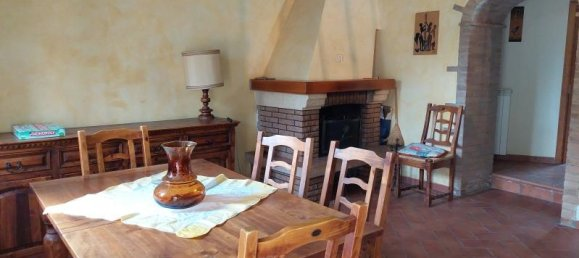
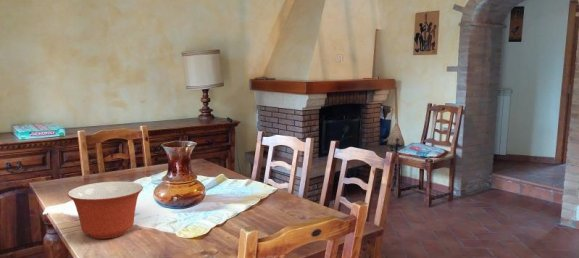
+ mixing bowl (107, 211)
